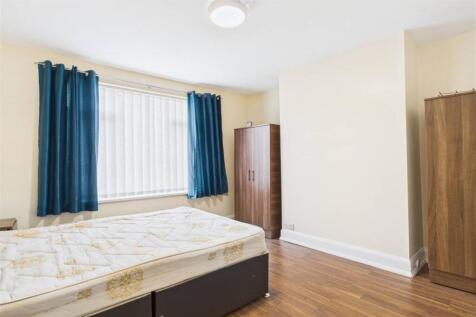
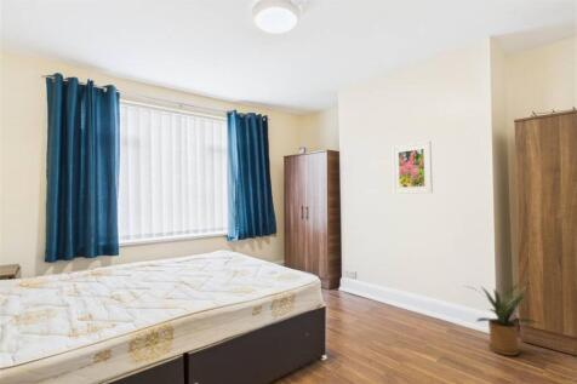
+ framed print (411, 168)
+ house plant (502, 314)
